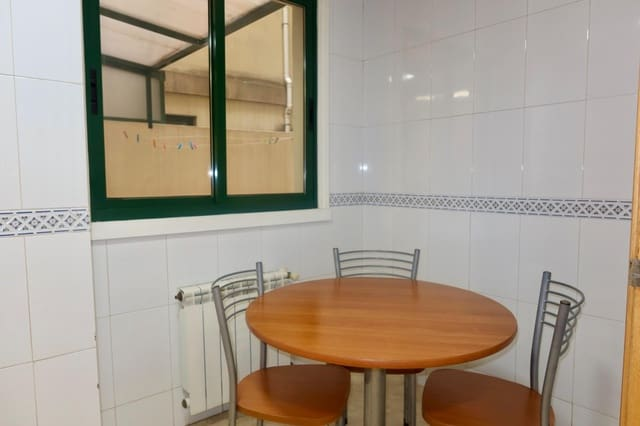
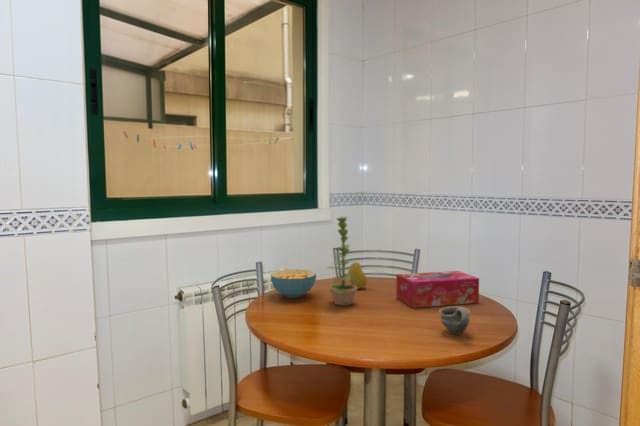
+ cereal bowl (293, 285)
+ tissue box (436, 288)
+ plant (342, 261)
+ fruit (357, 275)
+ cup (454, 318)
